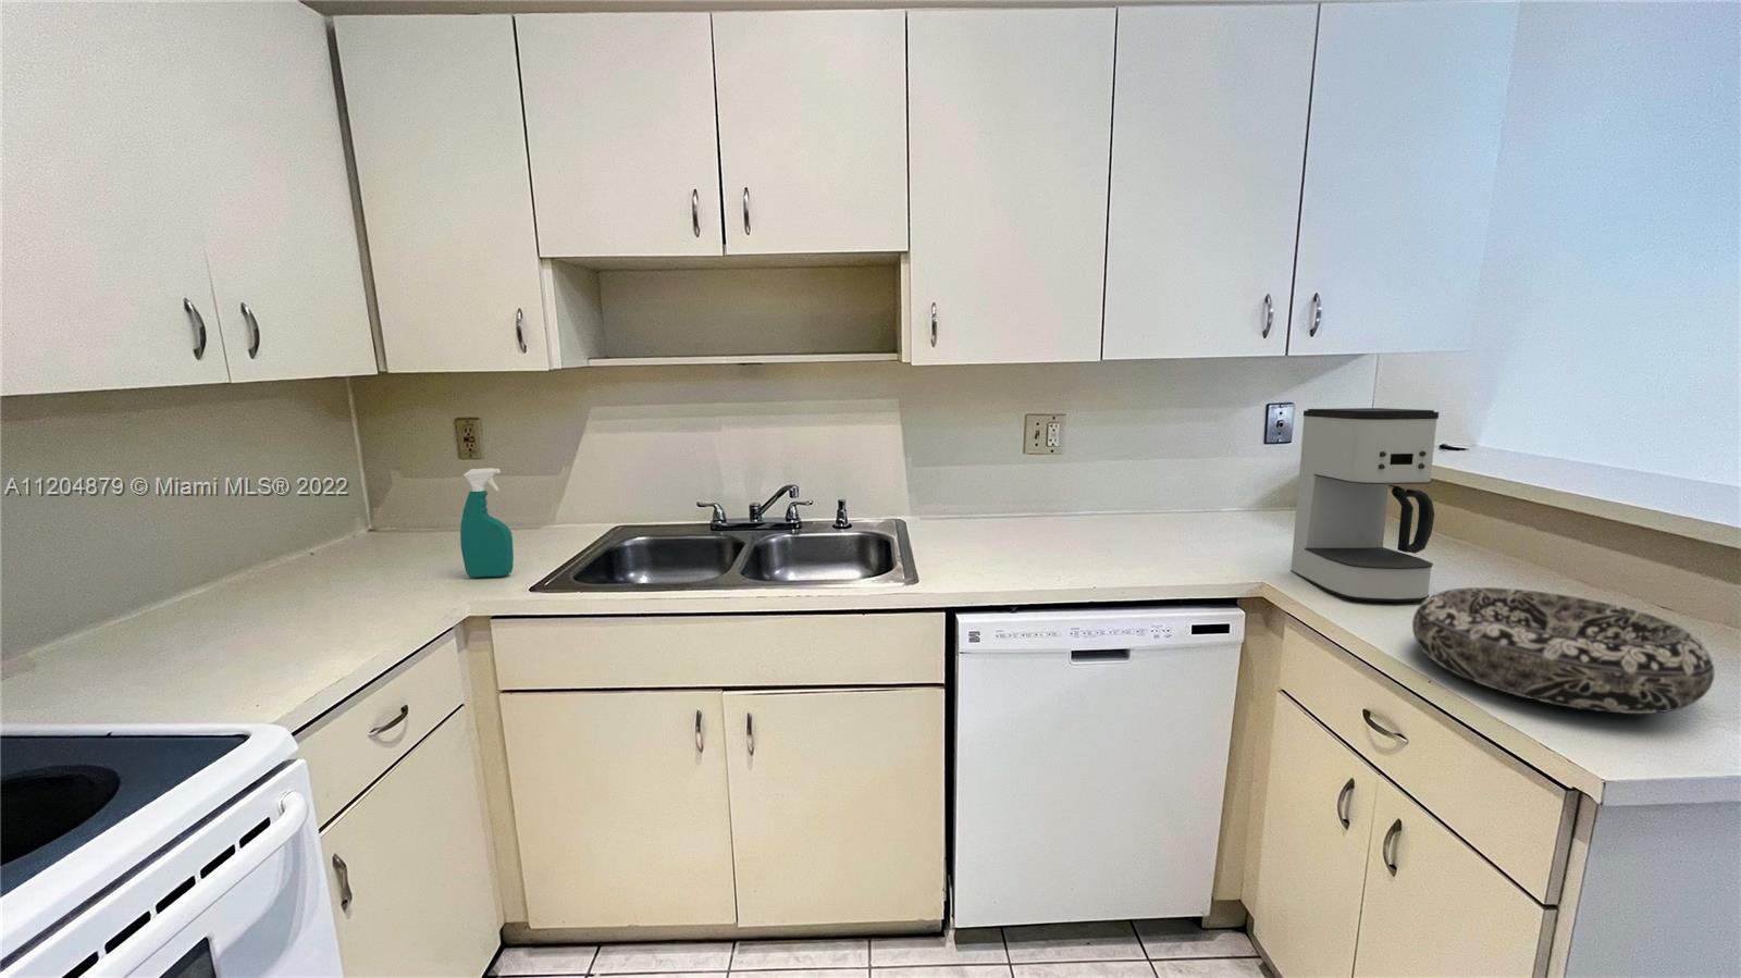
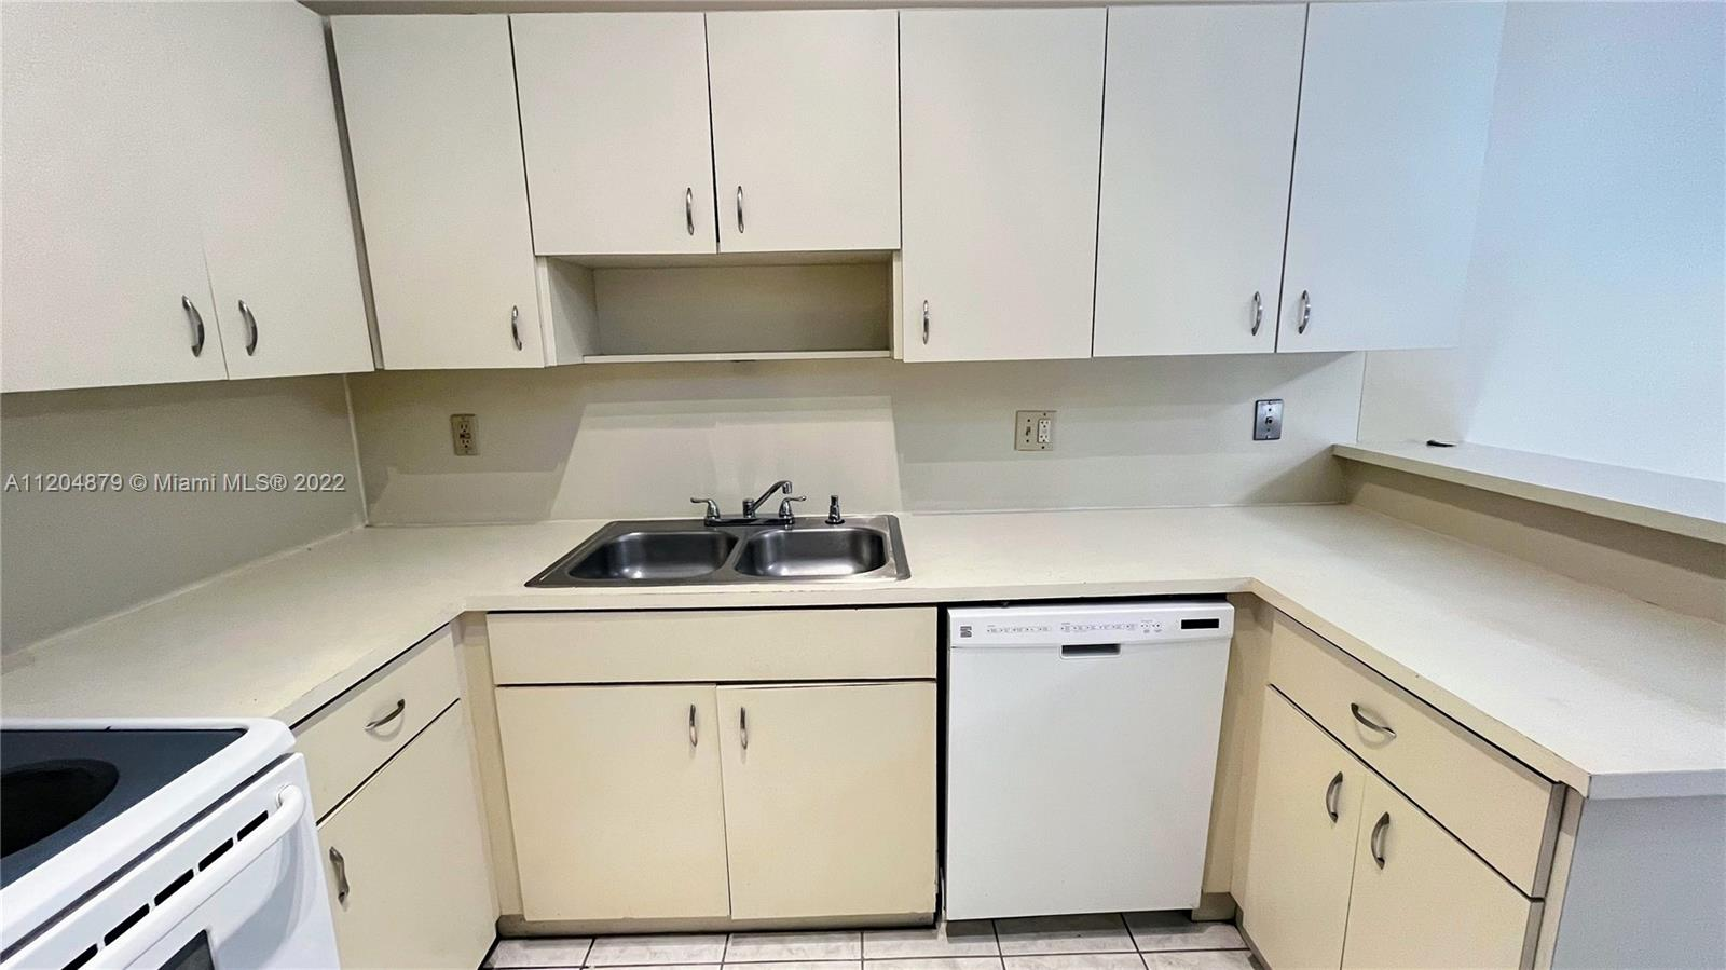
- decorative bowl (1546, 644)
- coffee maker (1374, 500)
- spray bottle (484, 522)
